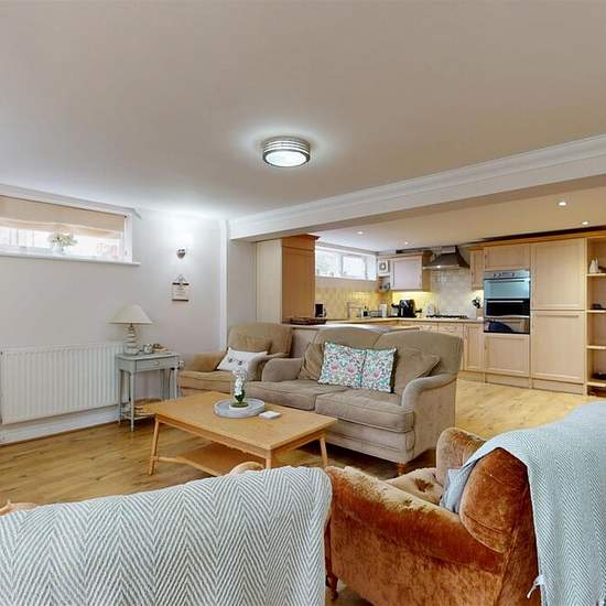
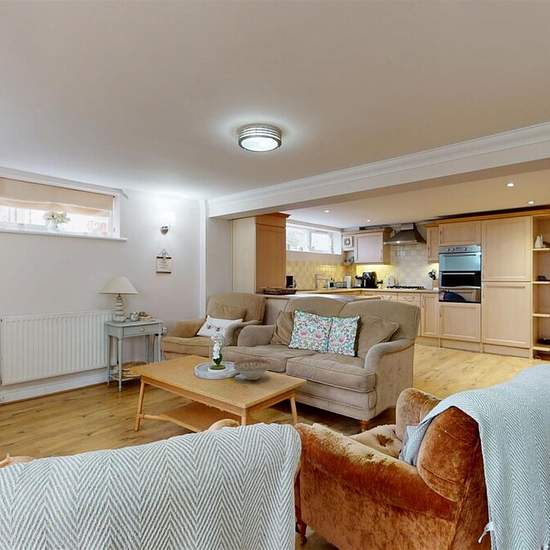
+ decorative bowl (252, 370)
